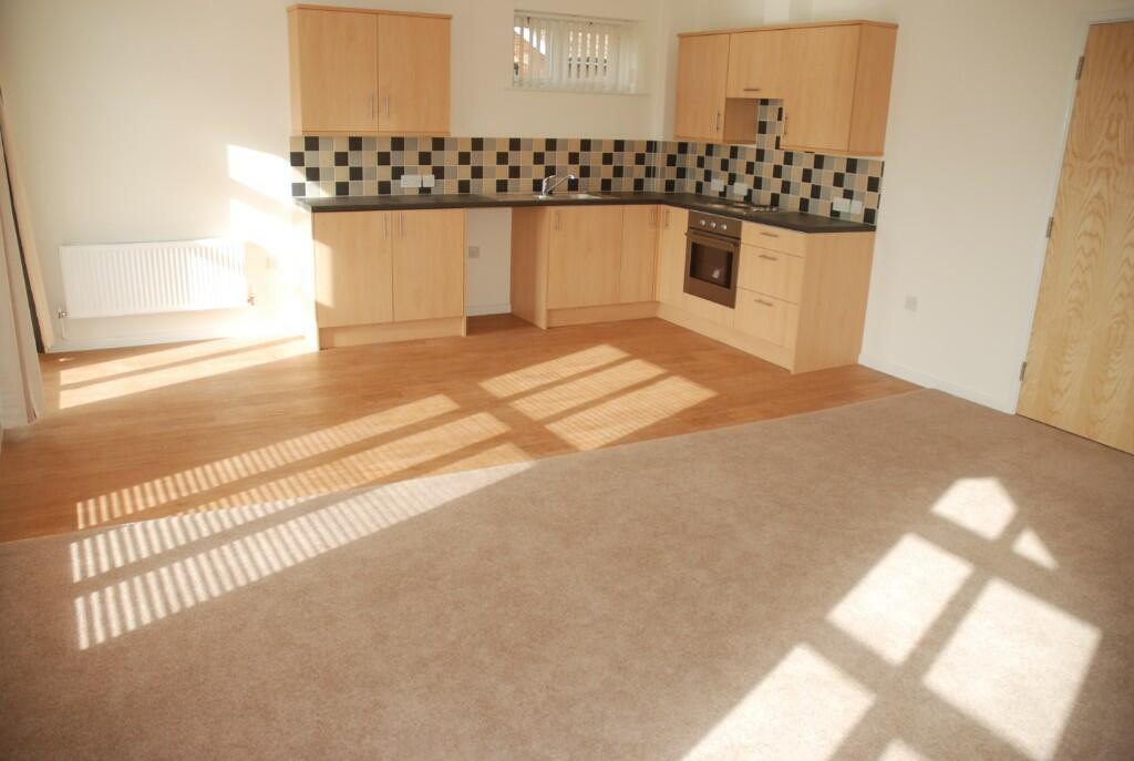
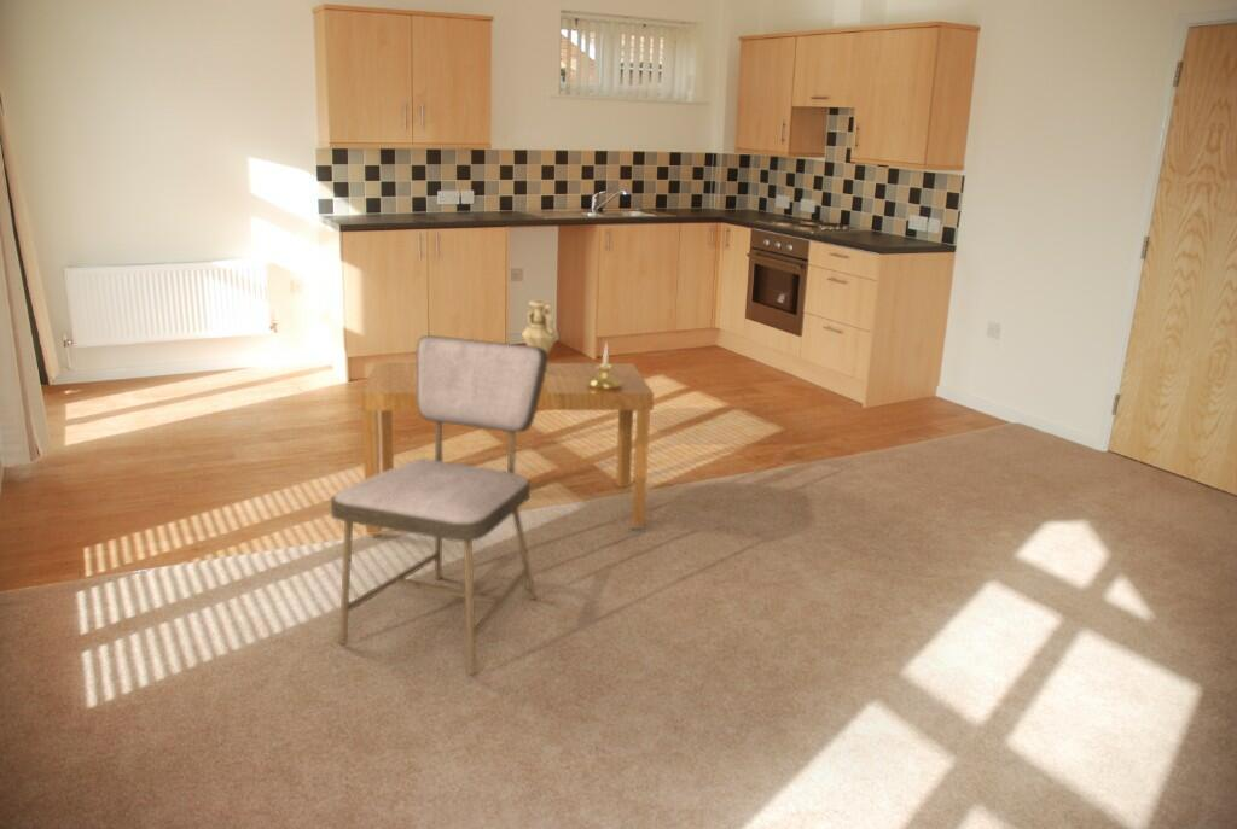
+ dining table (536, 409)
+ candle holder (604, 362)
+ vase (539, 337)
+ dining chair (447, 494)
